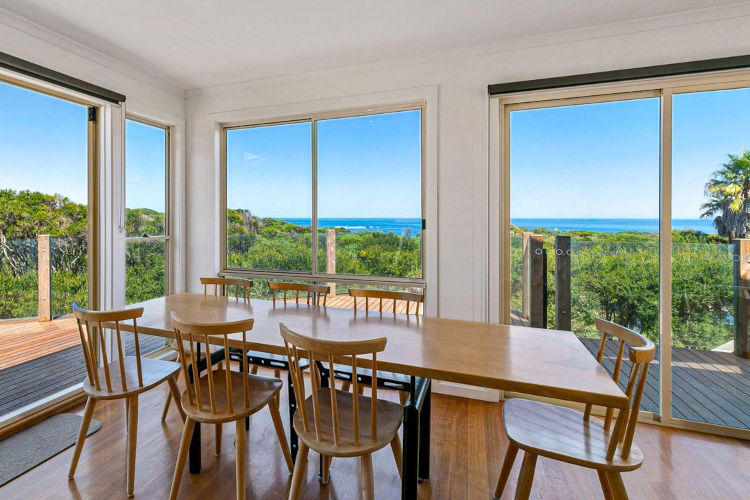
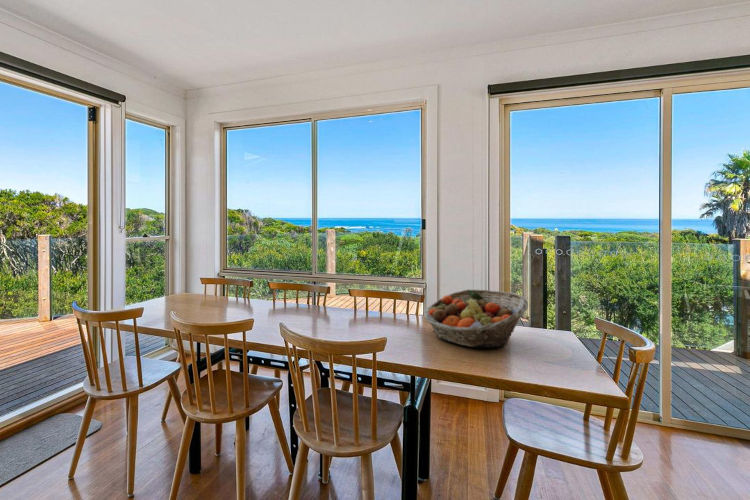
+ fruit basket (473, 315)
